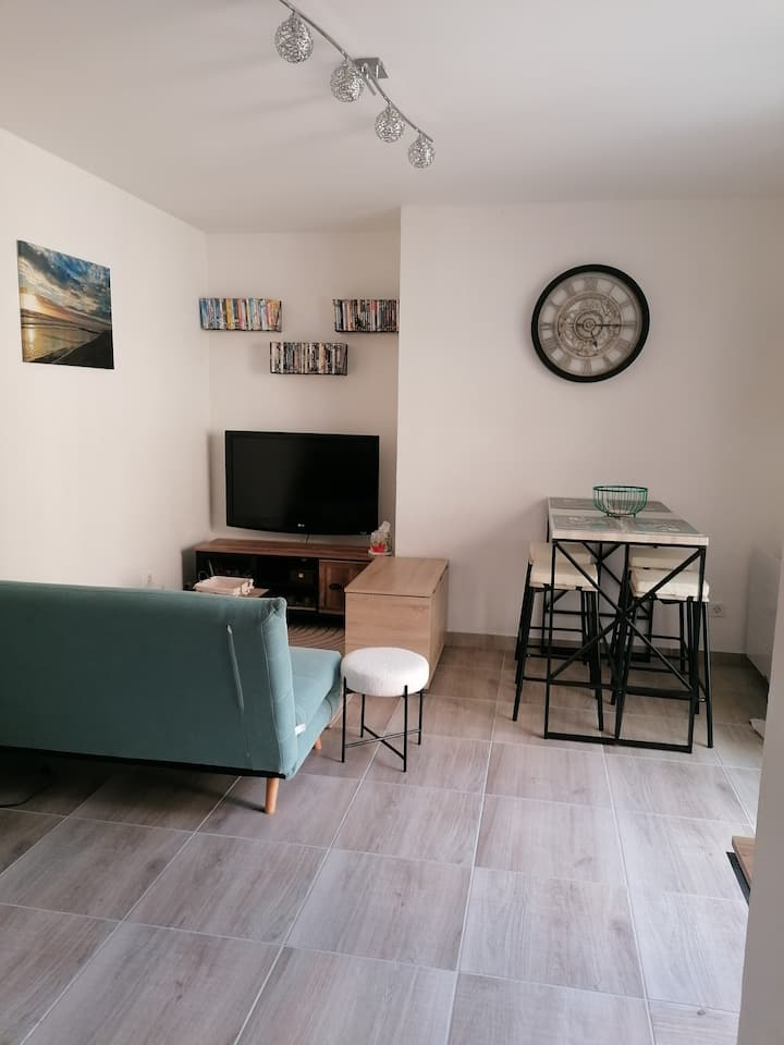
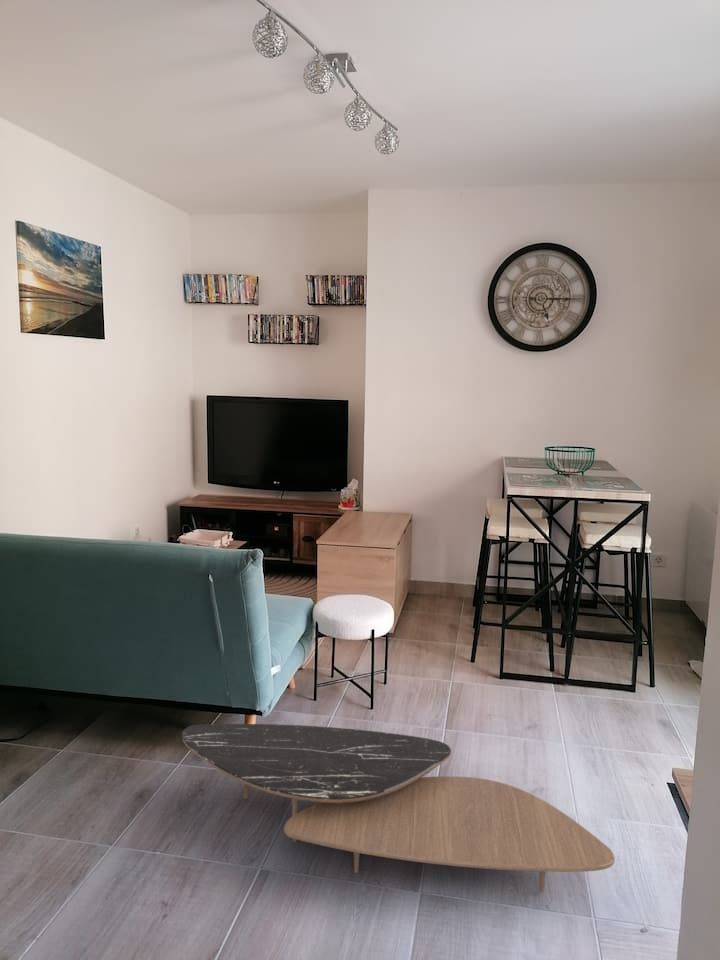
+ coffee table (373, 808)
